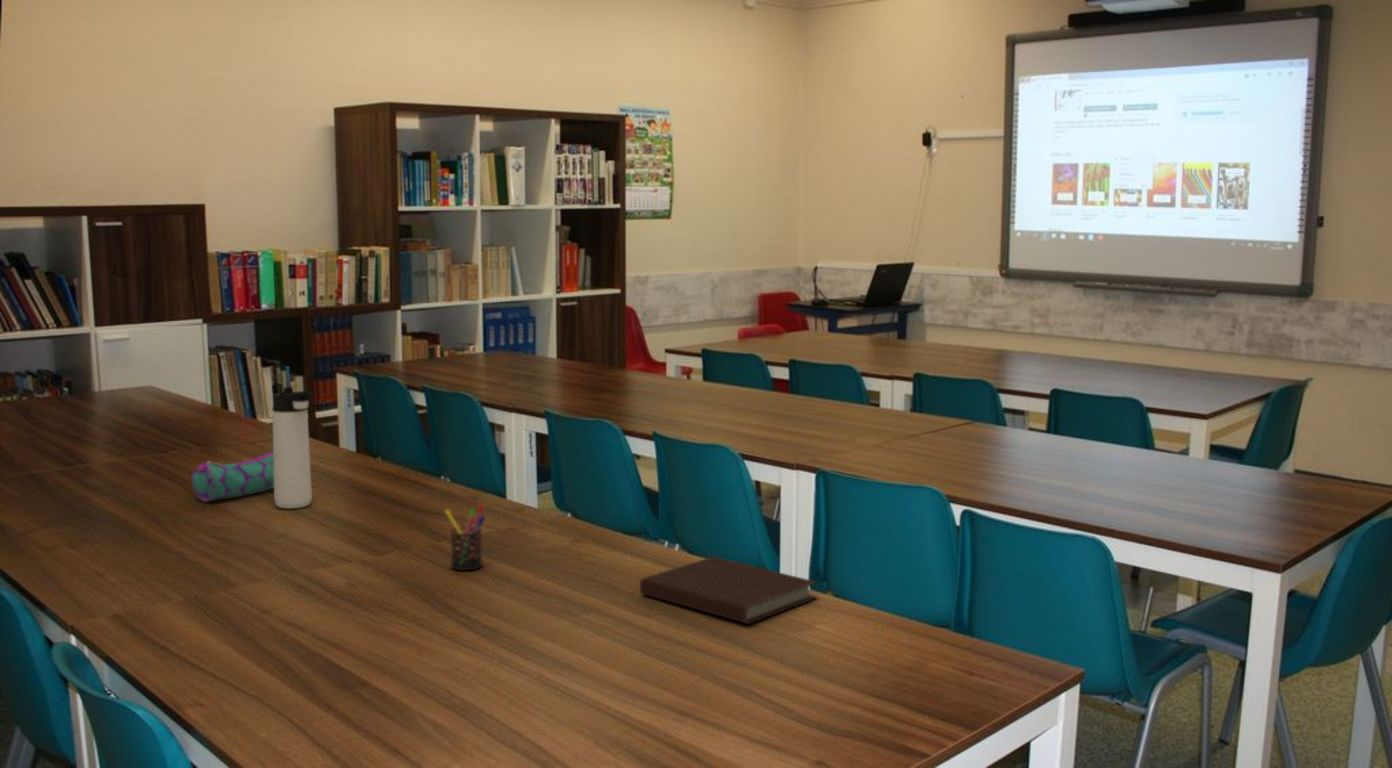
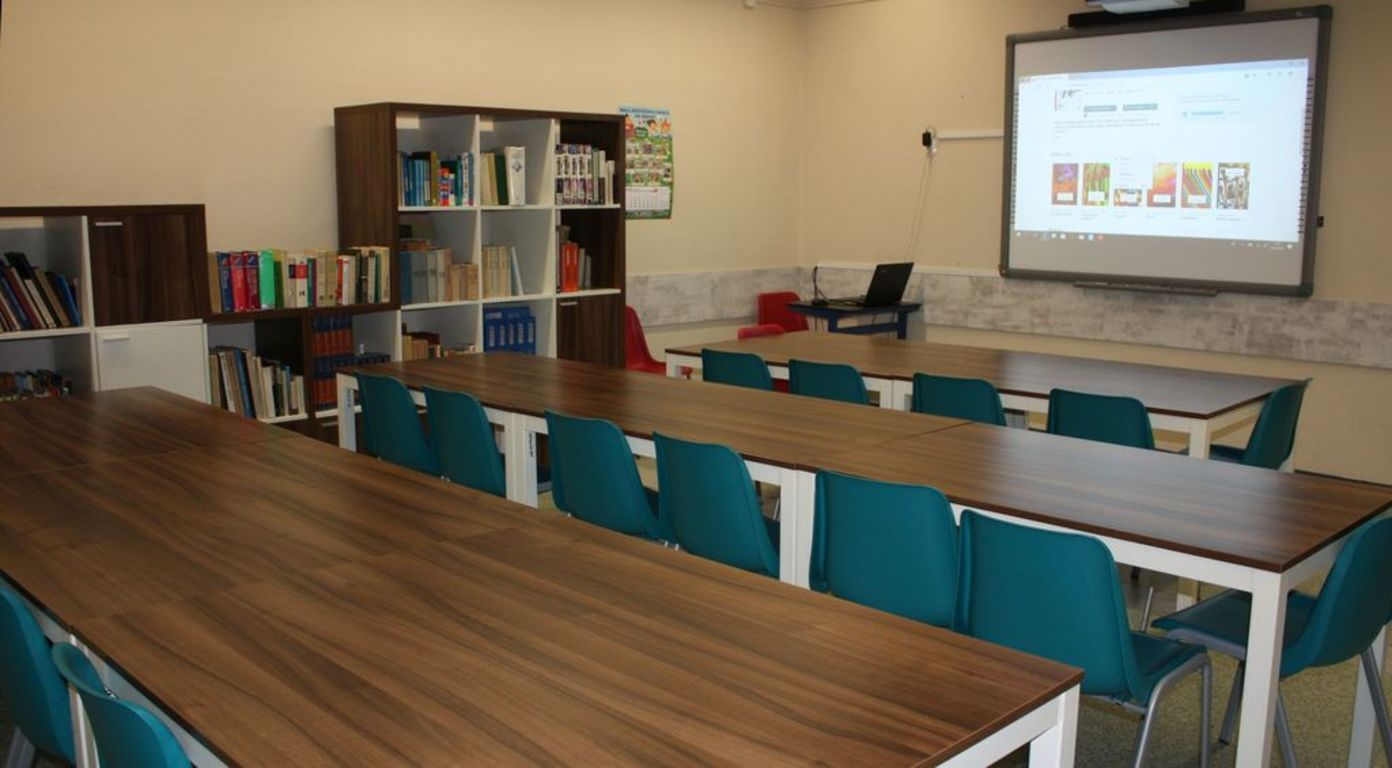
- notebook (728, 588)
- pen holder (468, 534)
- pencil case (240, 475)
- thermos bottle (295, 447)
